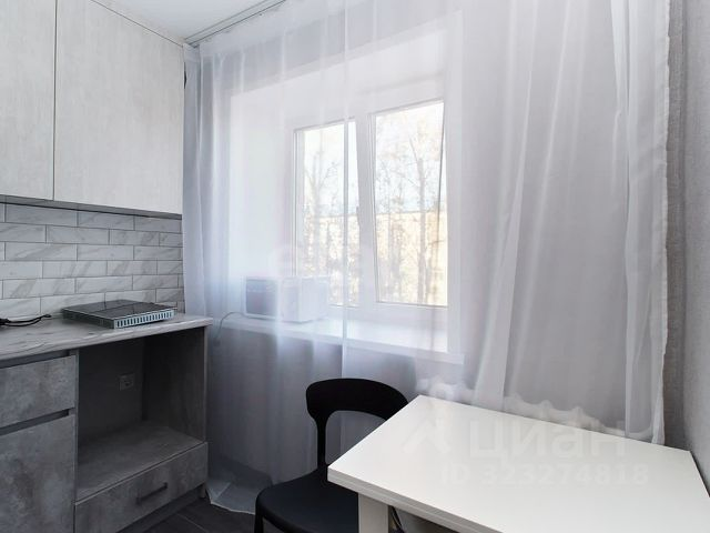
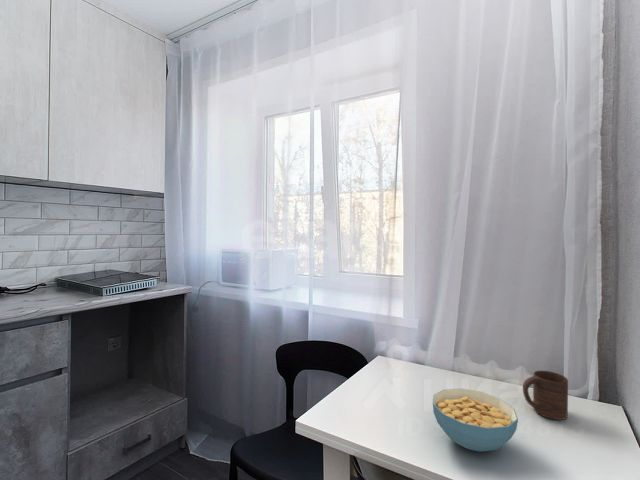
+ cereal bowl (472, 424)
+ cup (546, 395)
